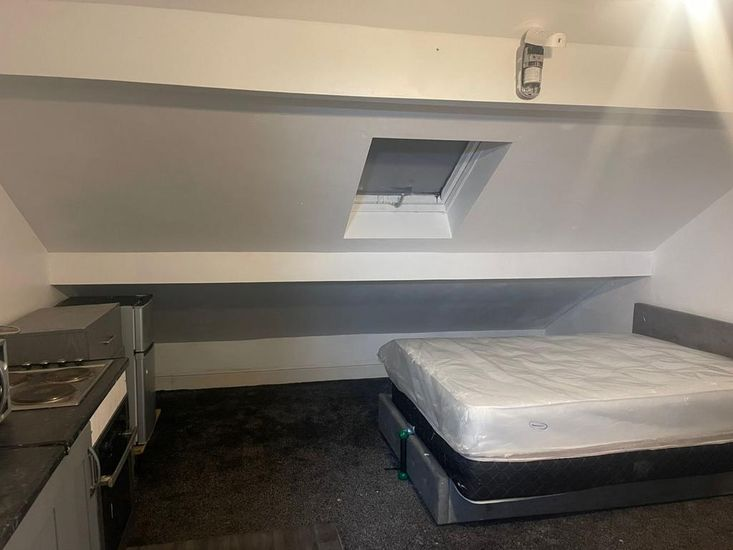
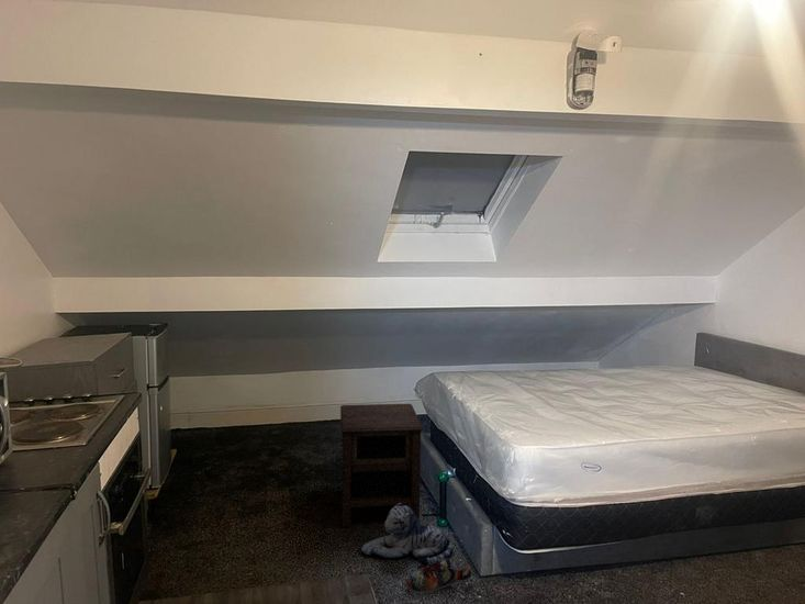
+ shoe (437, 572)
+ plush toy (407, 529)
+ nightstand (378, 460)
